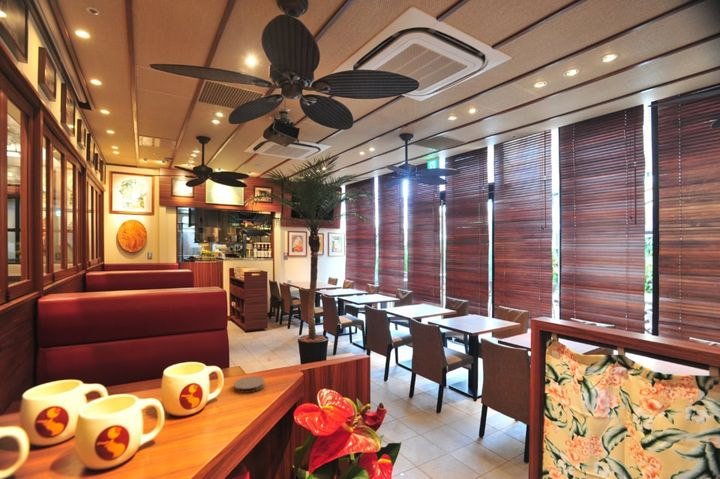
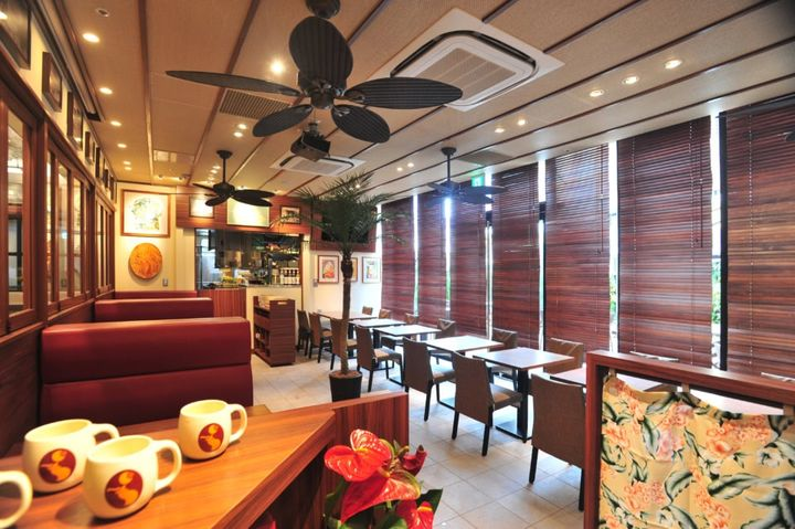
- coaster (249, 384)
